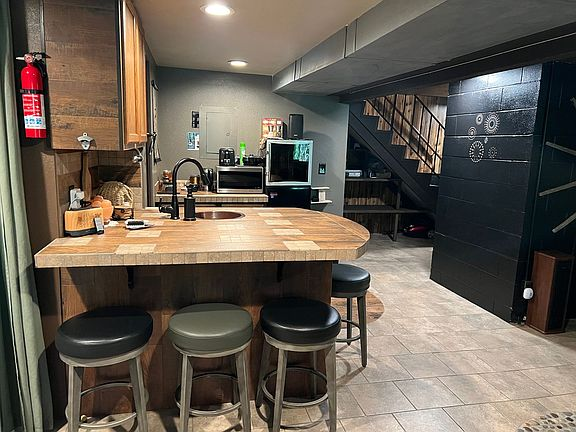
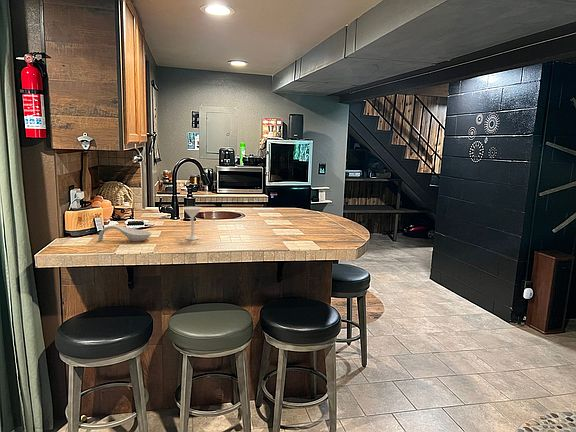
+ cocktail glass (192, 223)
+ spoon rest (125, 233)
